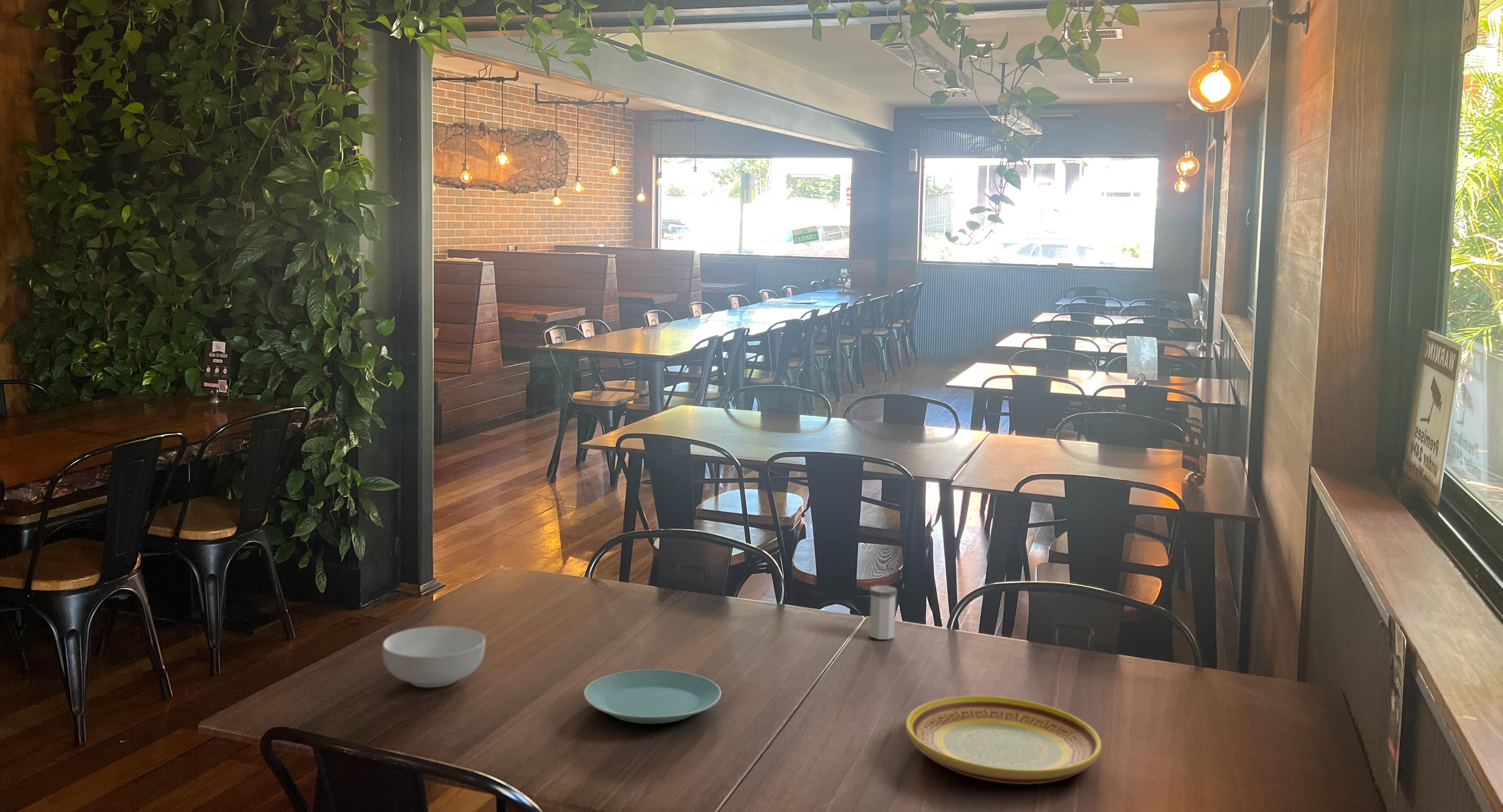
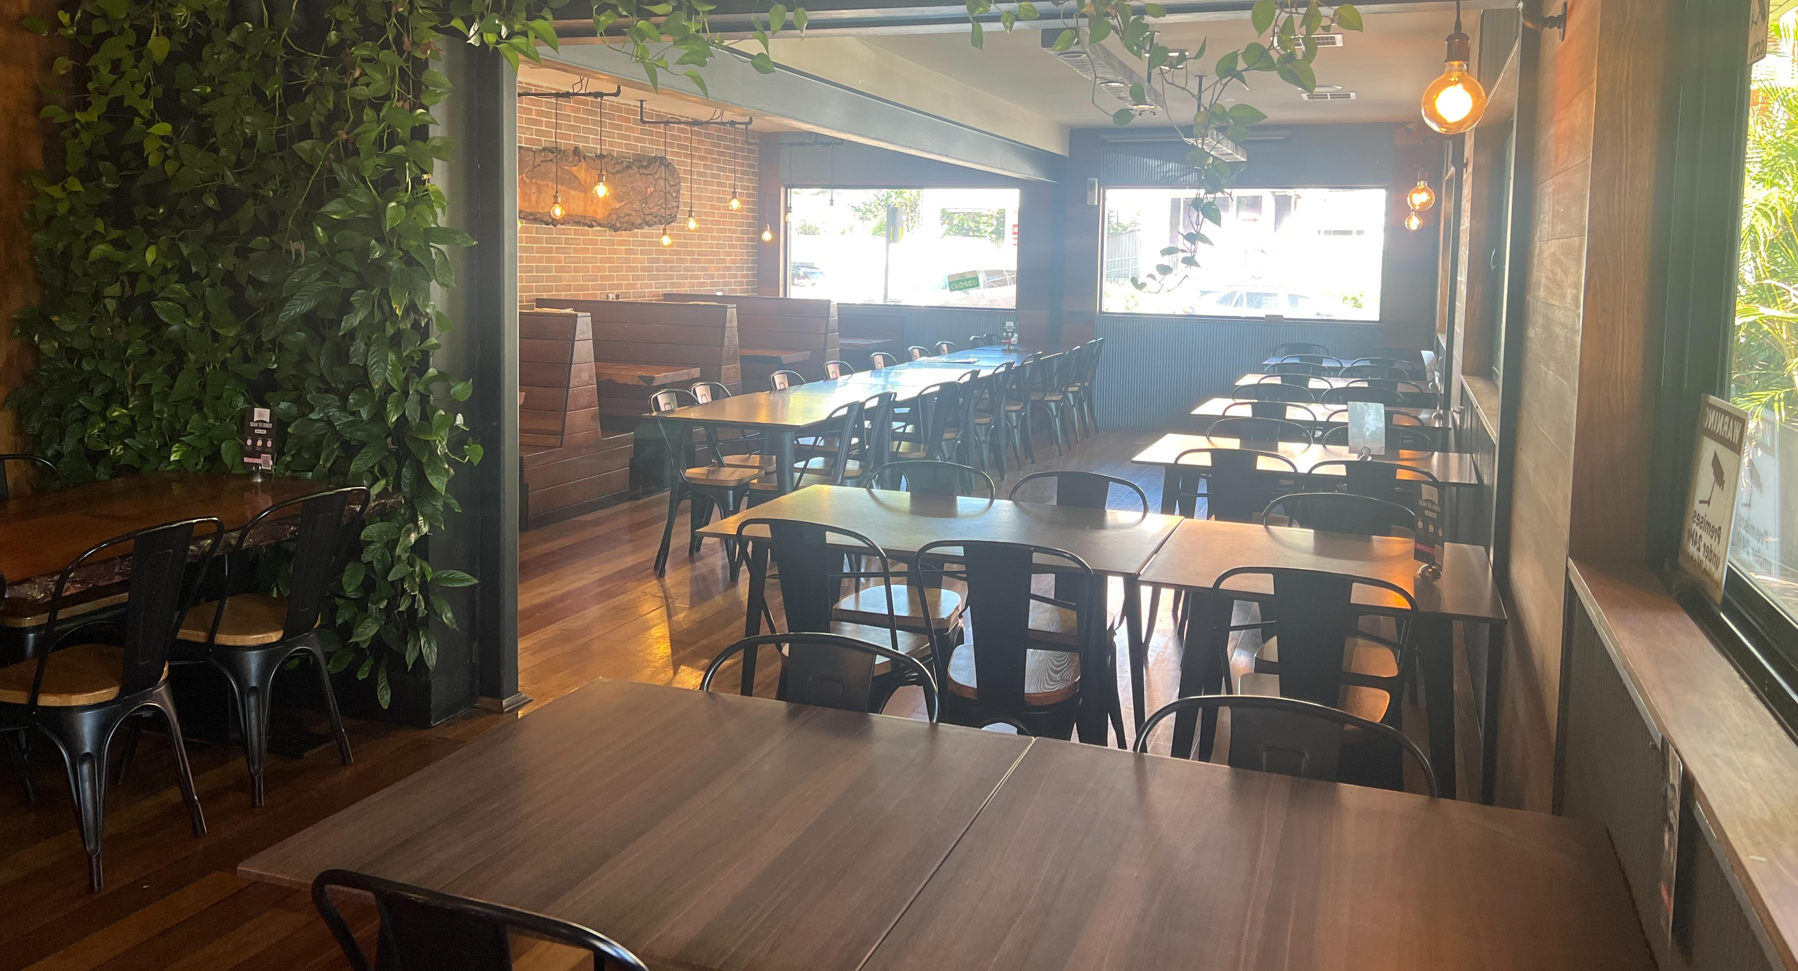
- plate (1001, 742)
- plate (652, 699)
- cereal bowl (435, 660)
- salt shaker (882, 612)
